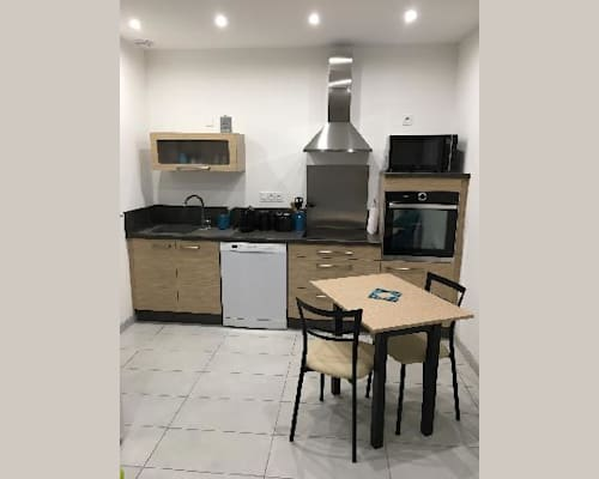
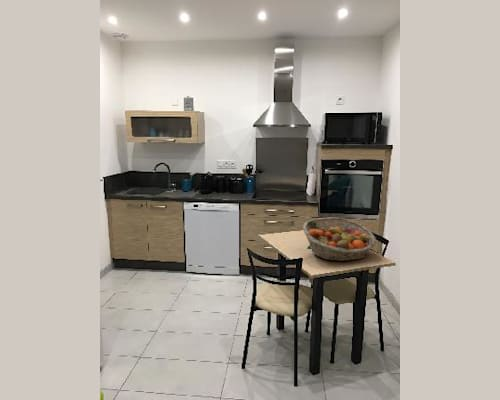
+ fruit basket (338, 238)
